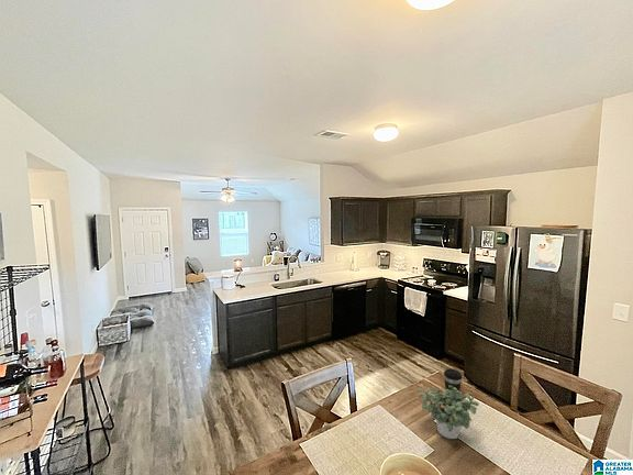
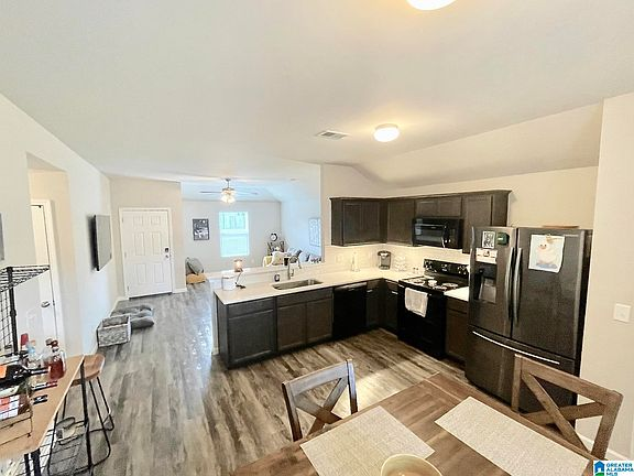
- potted plant (447, 409)
- coffee cup (452, 383)
